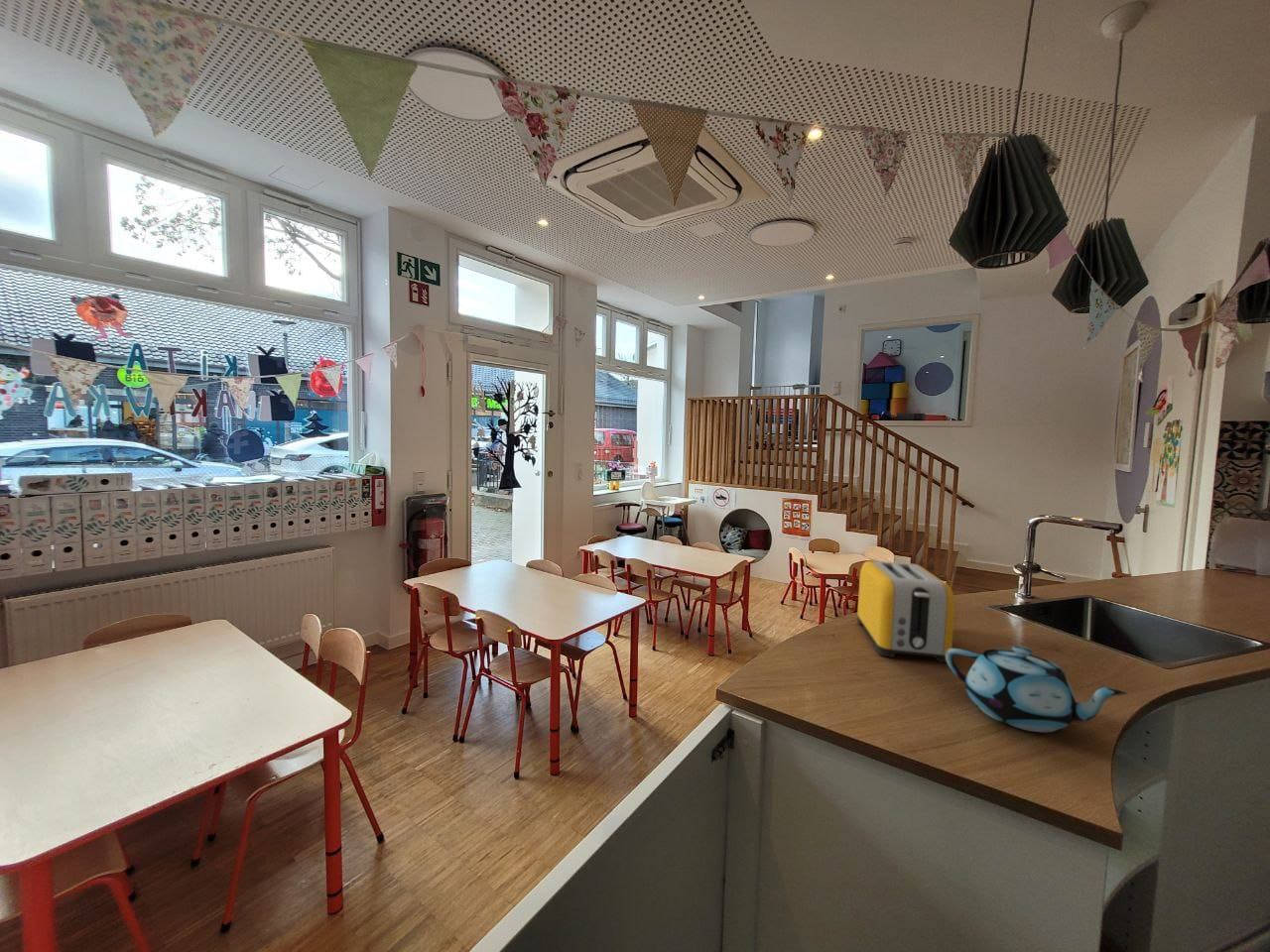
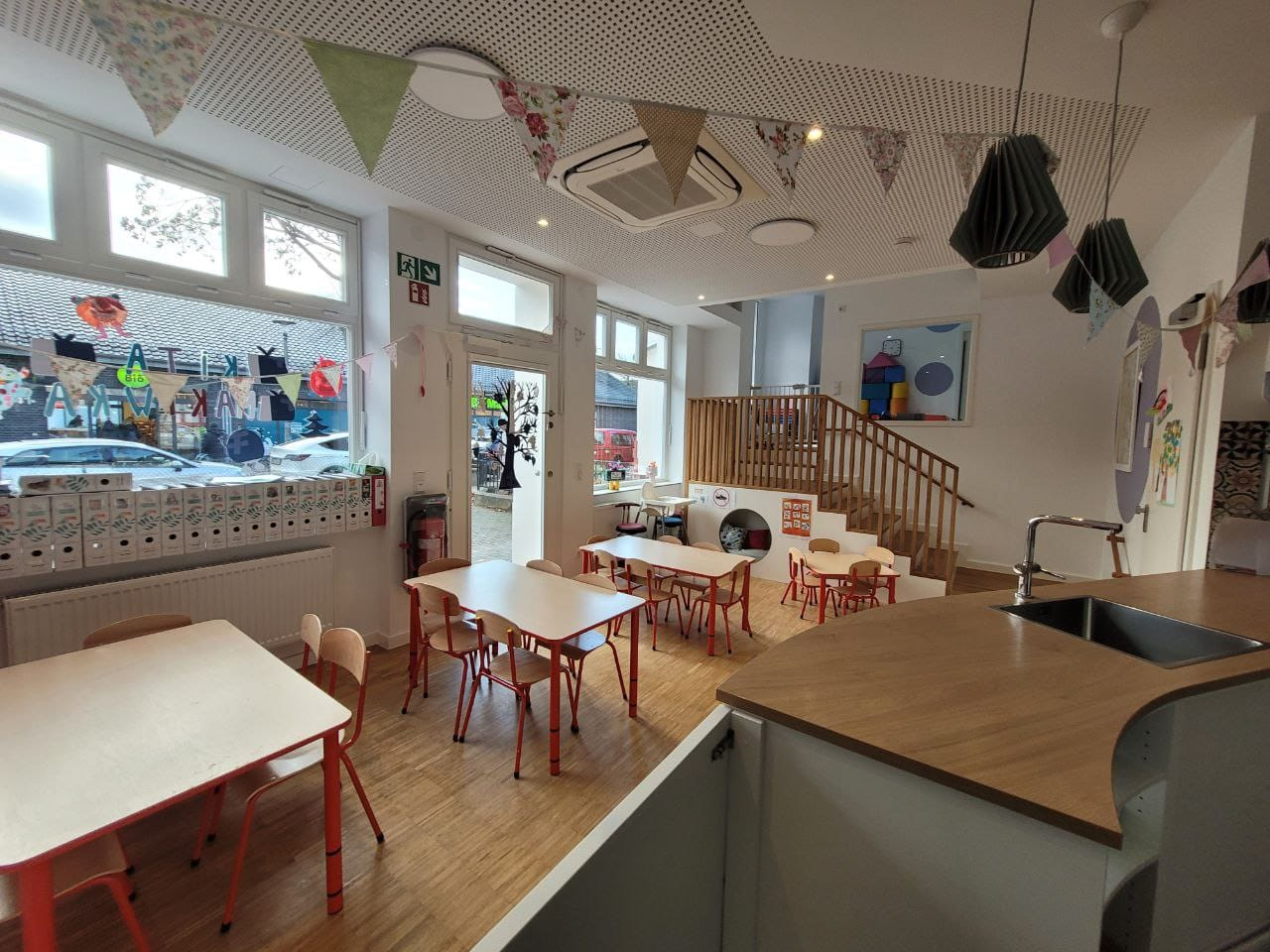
- teapot (1025, 683)
- toaster (902, 606)
